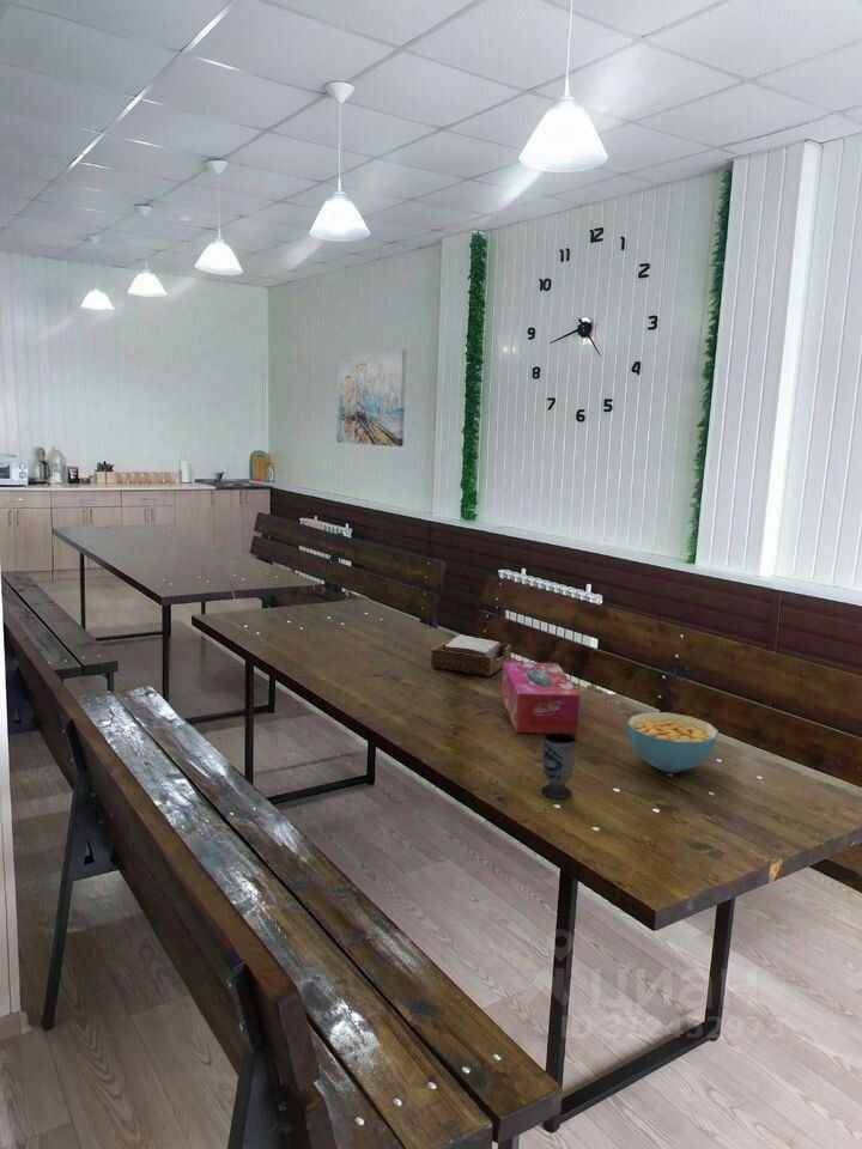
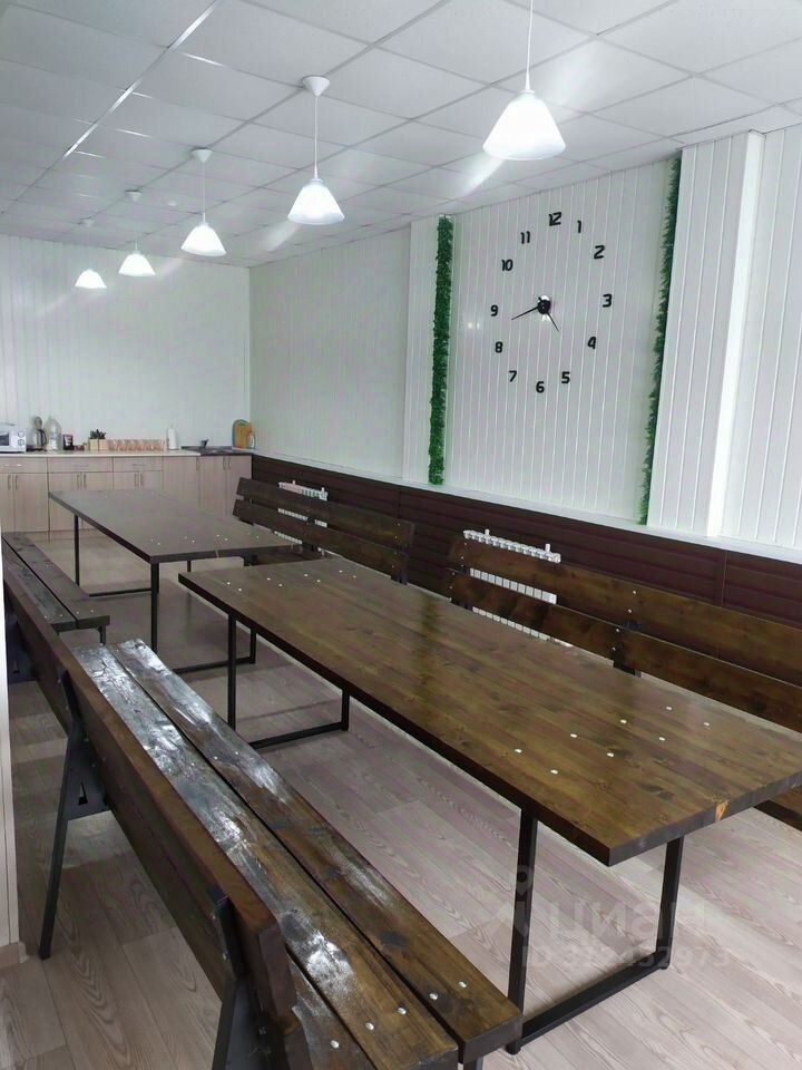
- napkin holder (472, 652)
- cereal bowl (670, 747)
- cup (558, 765)
- tissue box (538, 695)
- wall art (369, 399)
